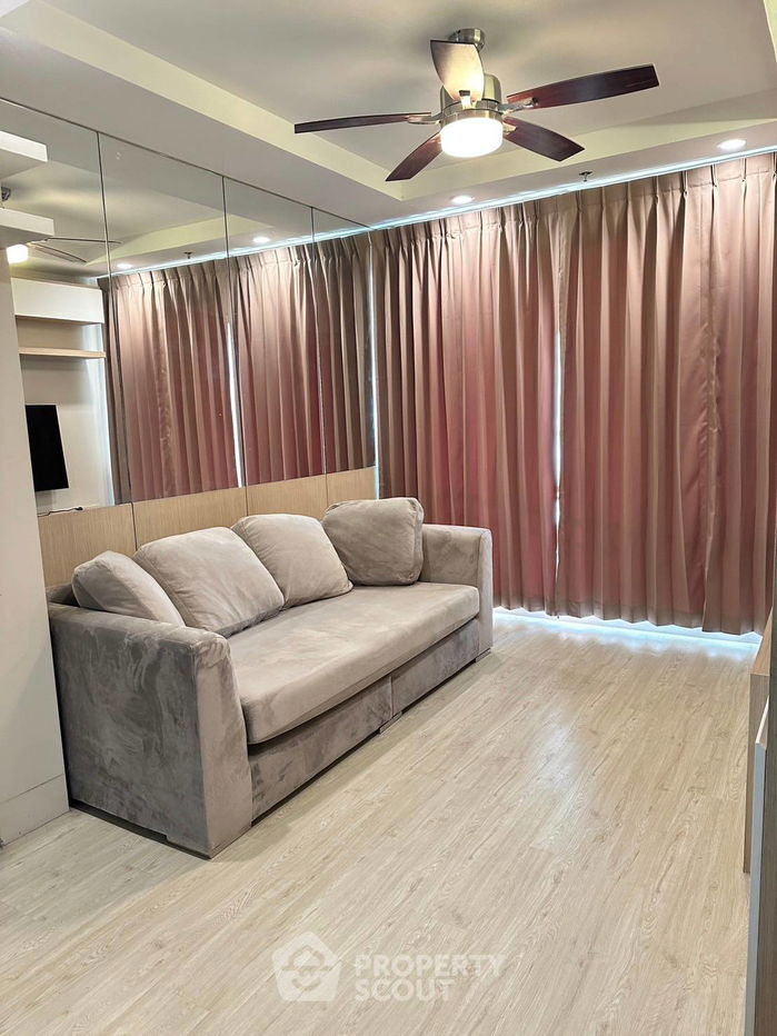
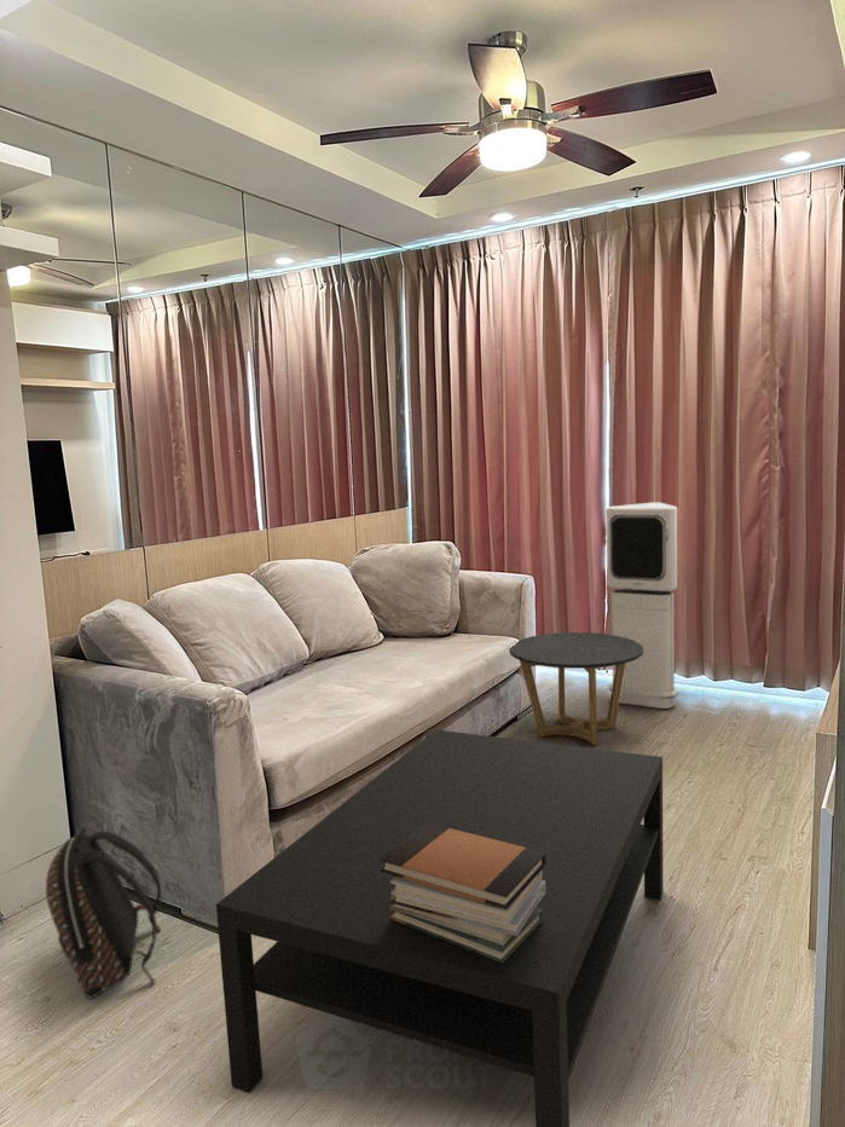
+ book stack (465, 886)
+ air purifier (648, 602)
+ side table (563, 689)
+ backpack (104, 895)
+ coffee table (462, 947)
